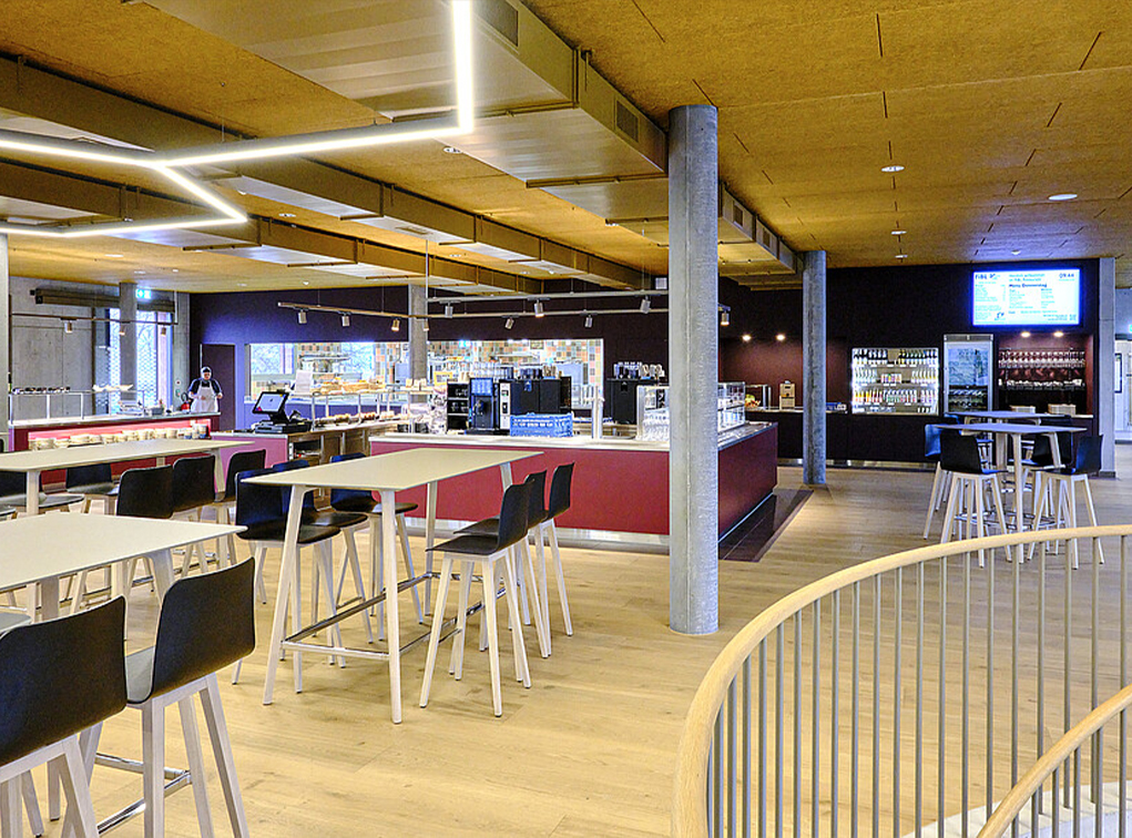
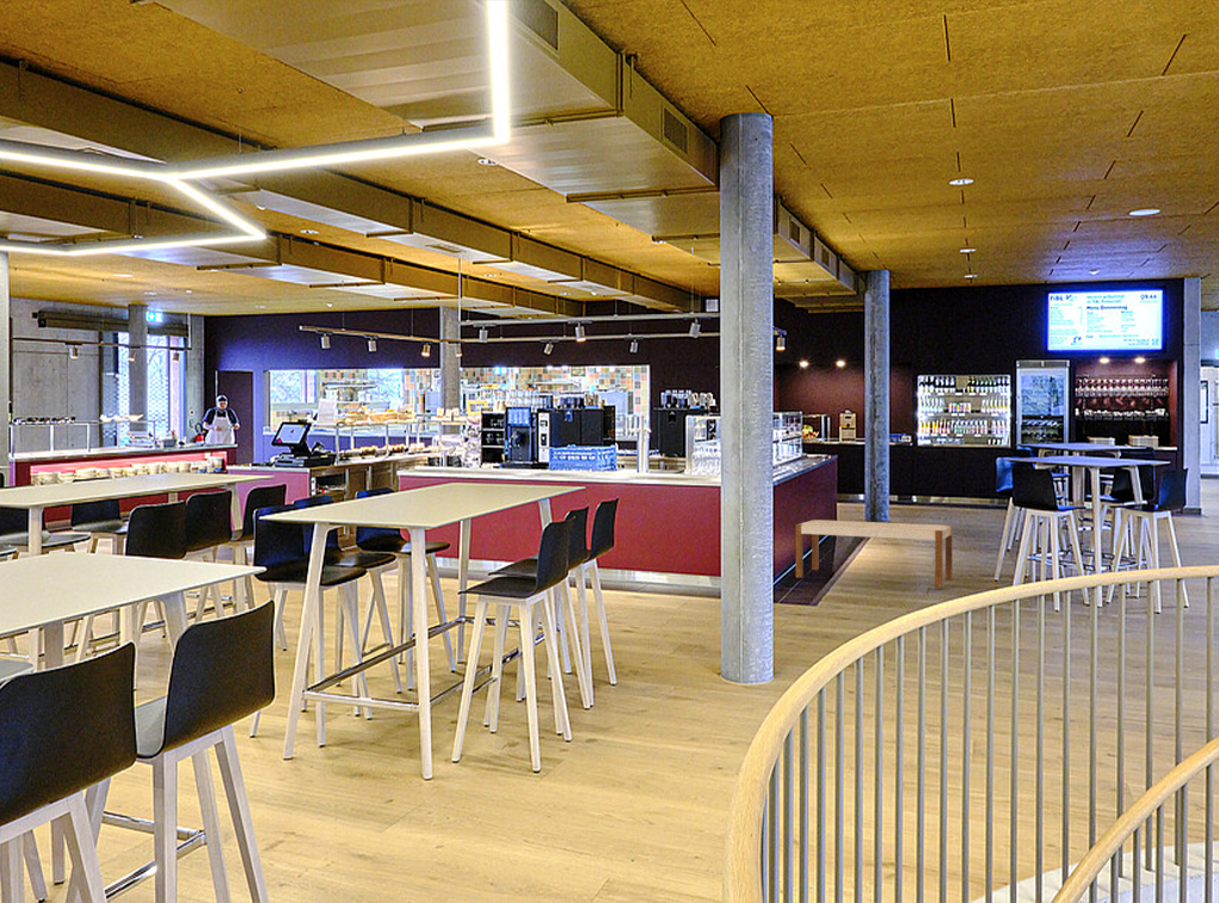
+ bench (873, 536)
